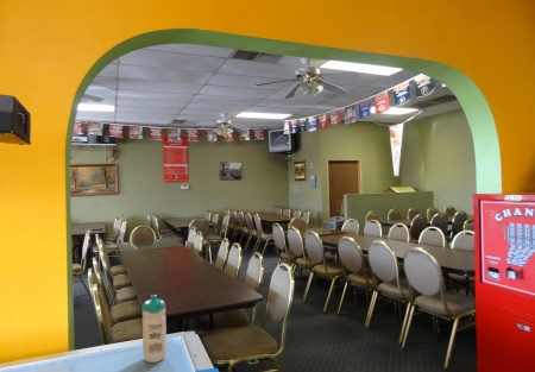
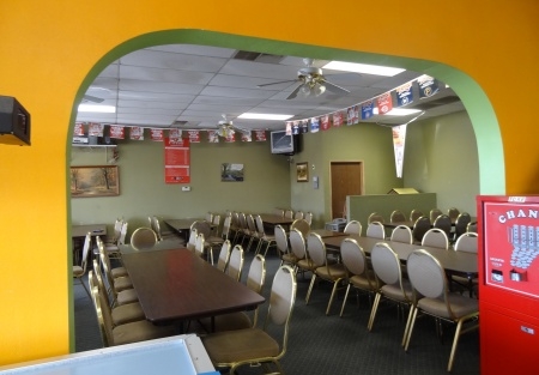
- water bottle (153, 326)
